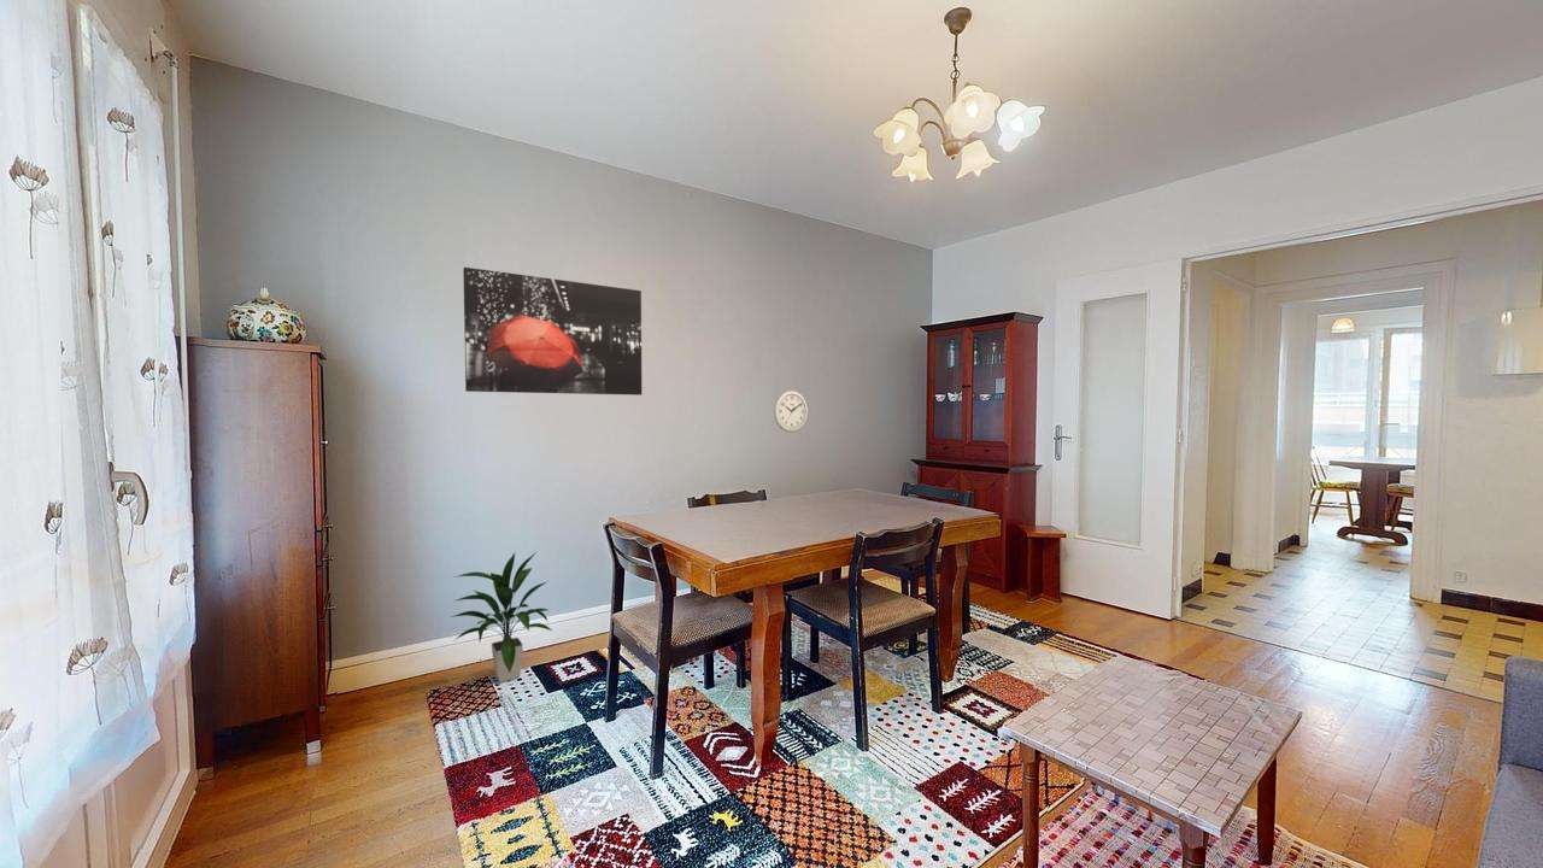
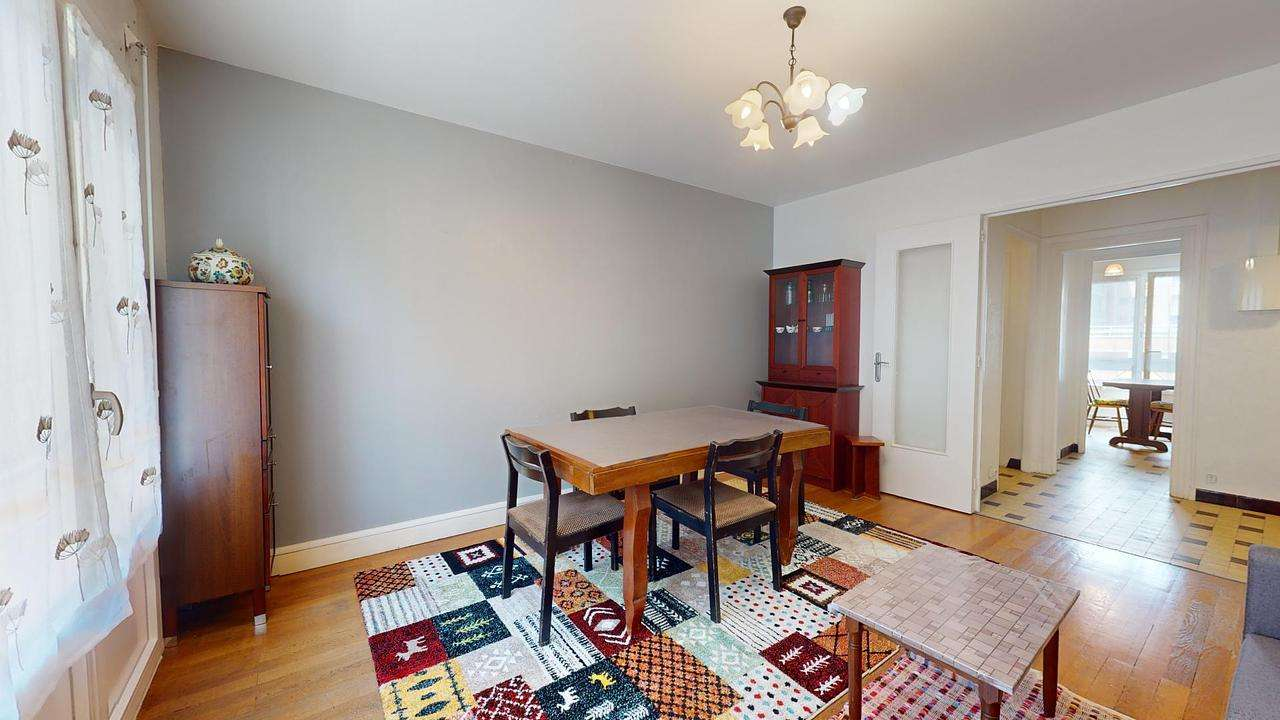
- wall art (559, 336)
- indoor plant (504, 617)
- wall clock (791, 411)
